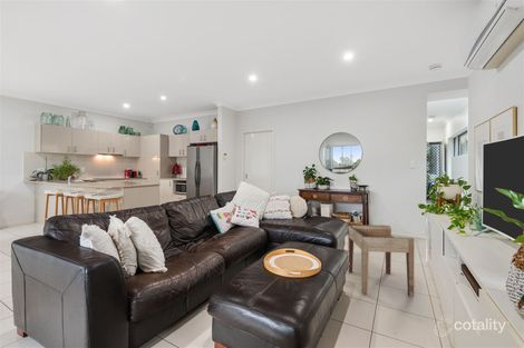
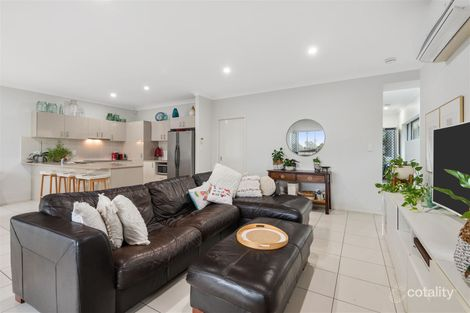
- side table (379, 251)
